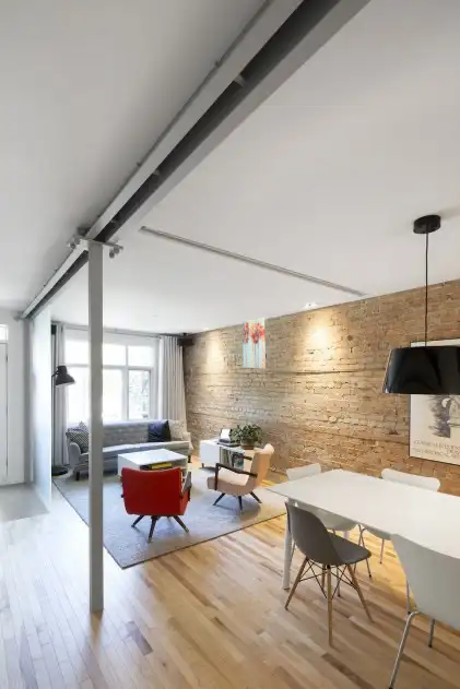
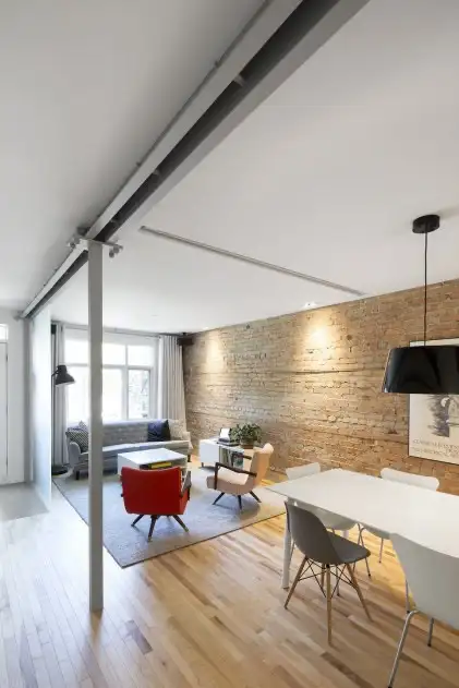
- wall art (253, 343)
